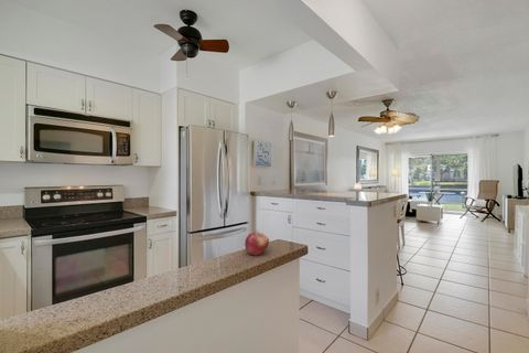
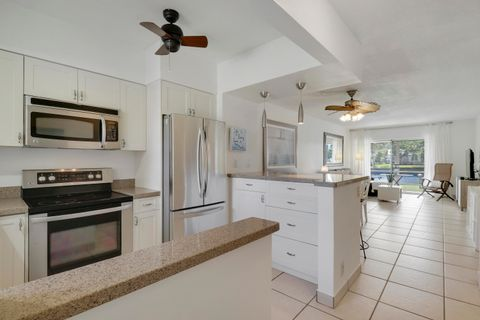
- fruit (257, 242)
